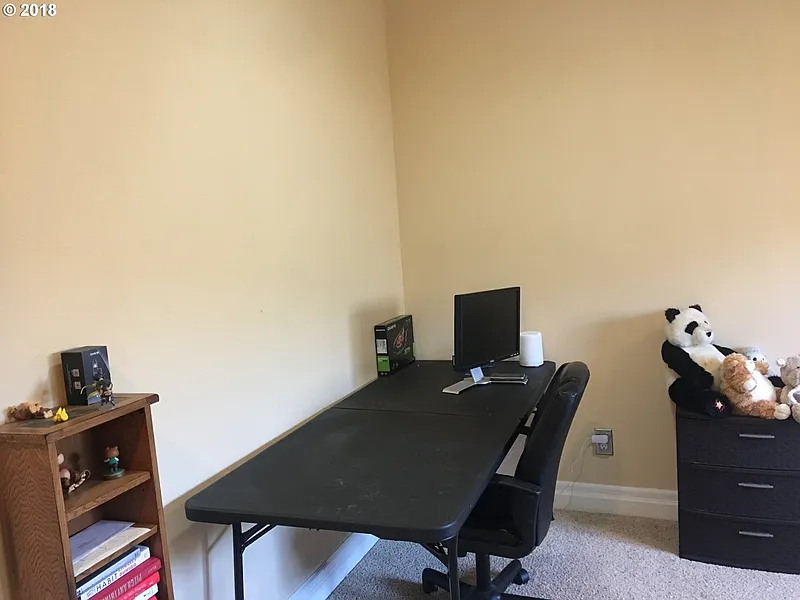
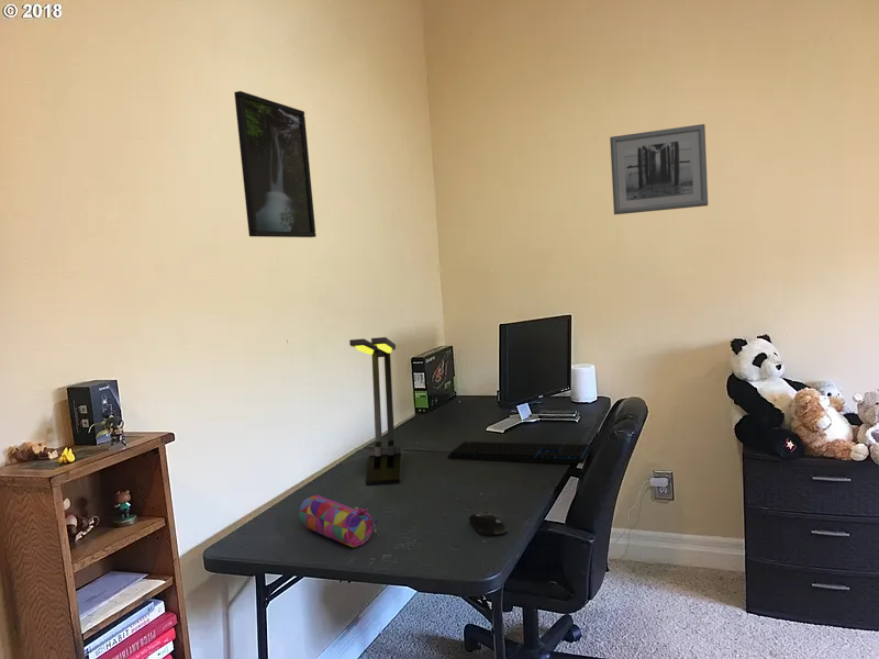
+ computer mouse (487, 521)
+ wall art (658, 170)
+ pencil case (336, 518)
+ desk lamp (379, 402)
+ keyboard (520, 450)
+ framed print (278, 169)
